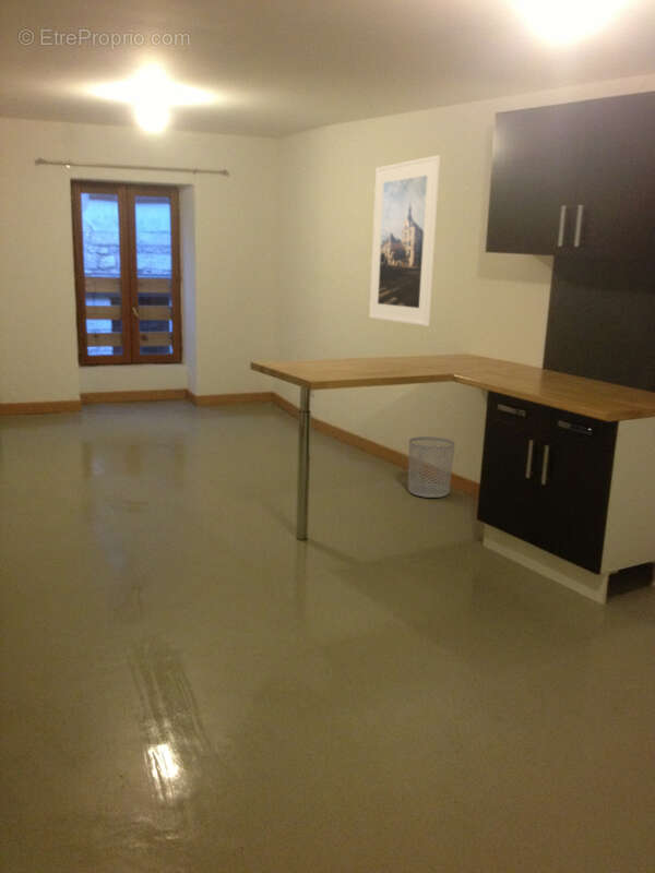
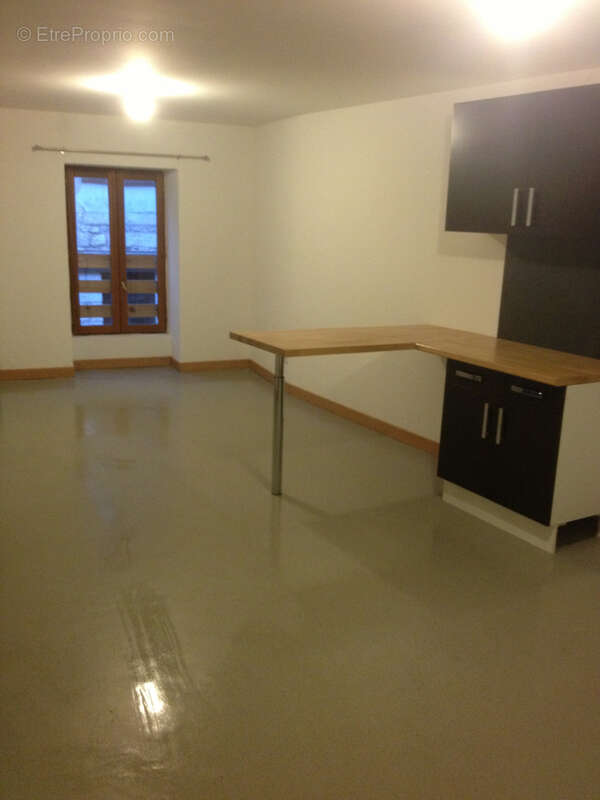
- waste bin (430, 467)
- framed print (401, 243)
